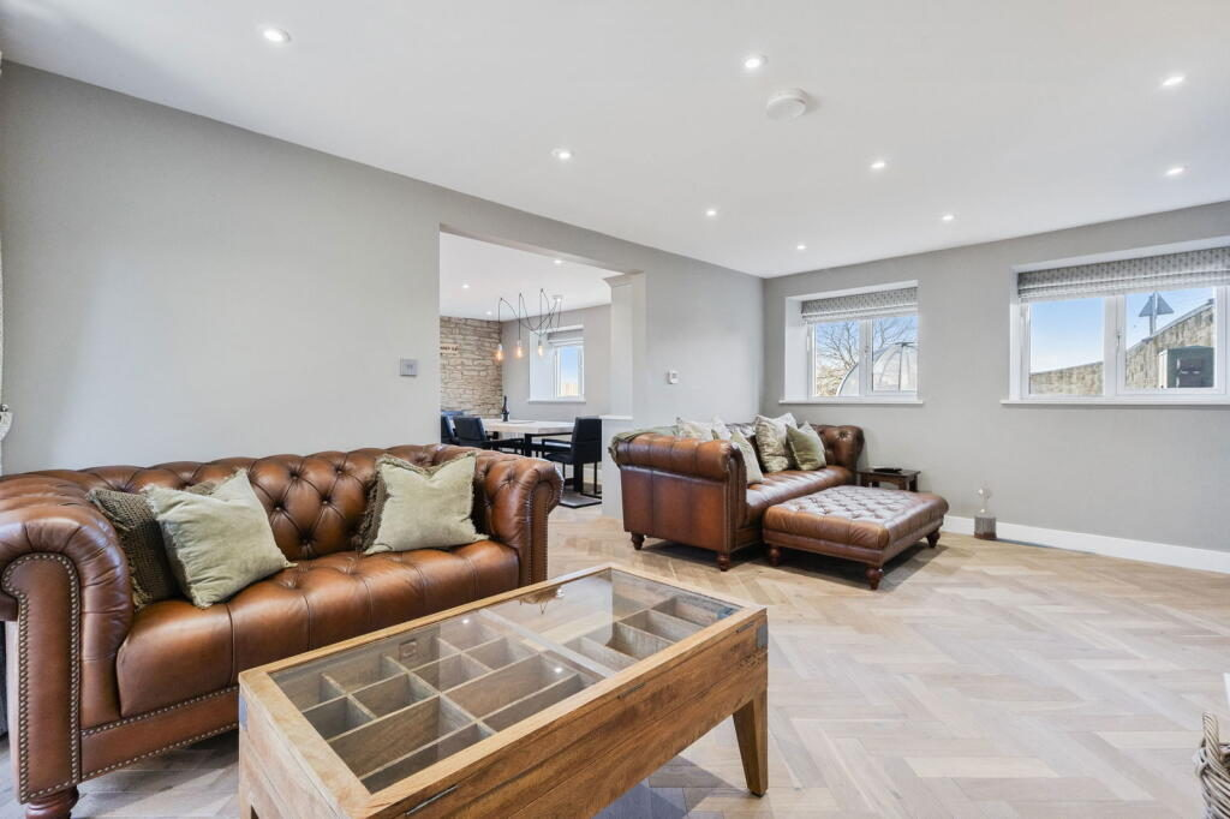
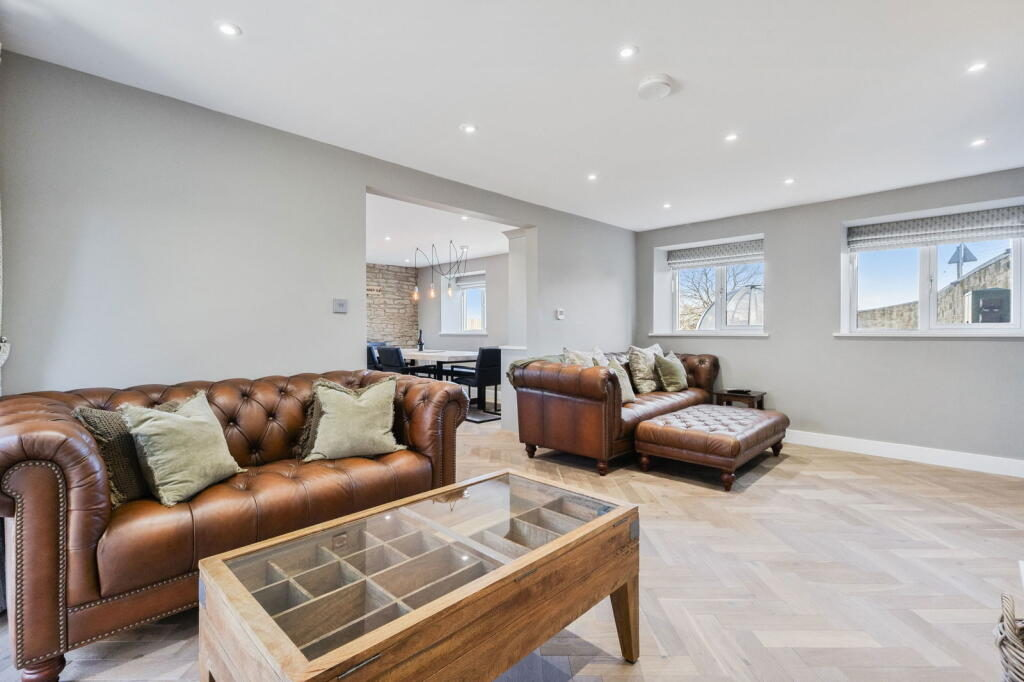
- trophy (985, 509)
